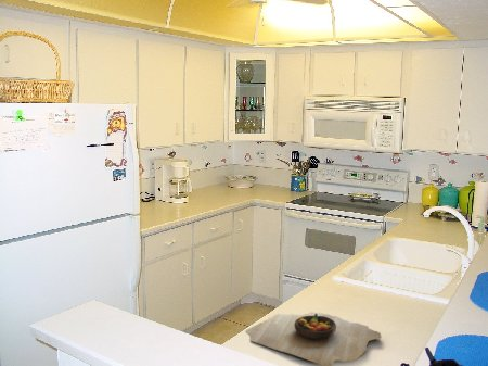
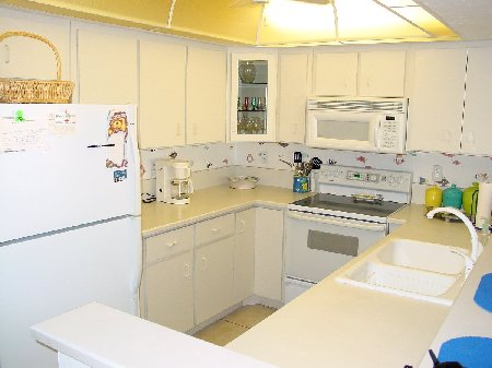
- cutting board (310, 326)
